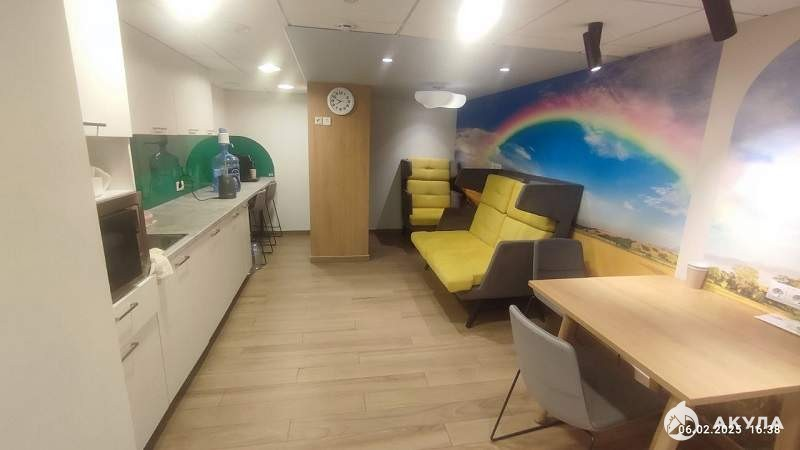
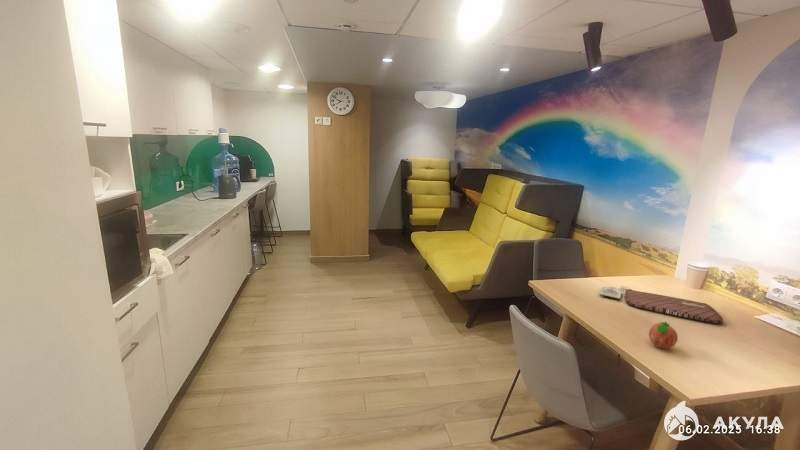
+ placemat (654, 300)
+ fruit (663, 334)
